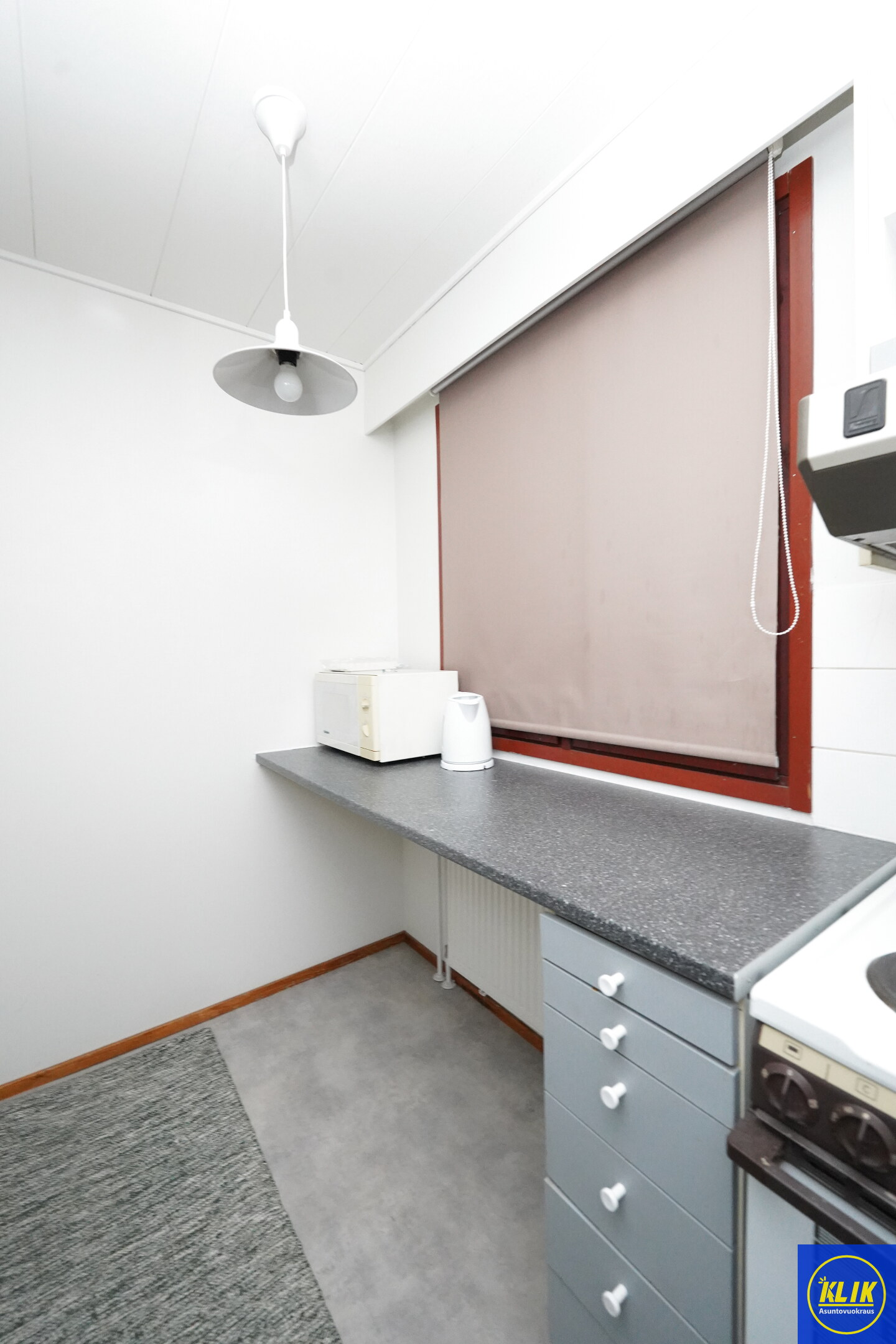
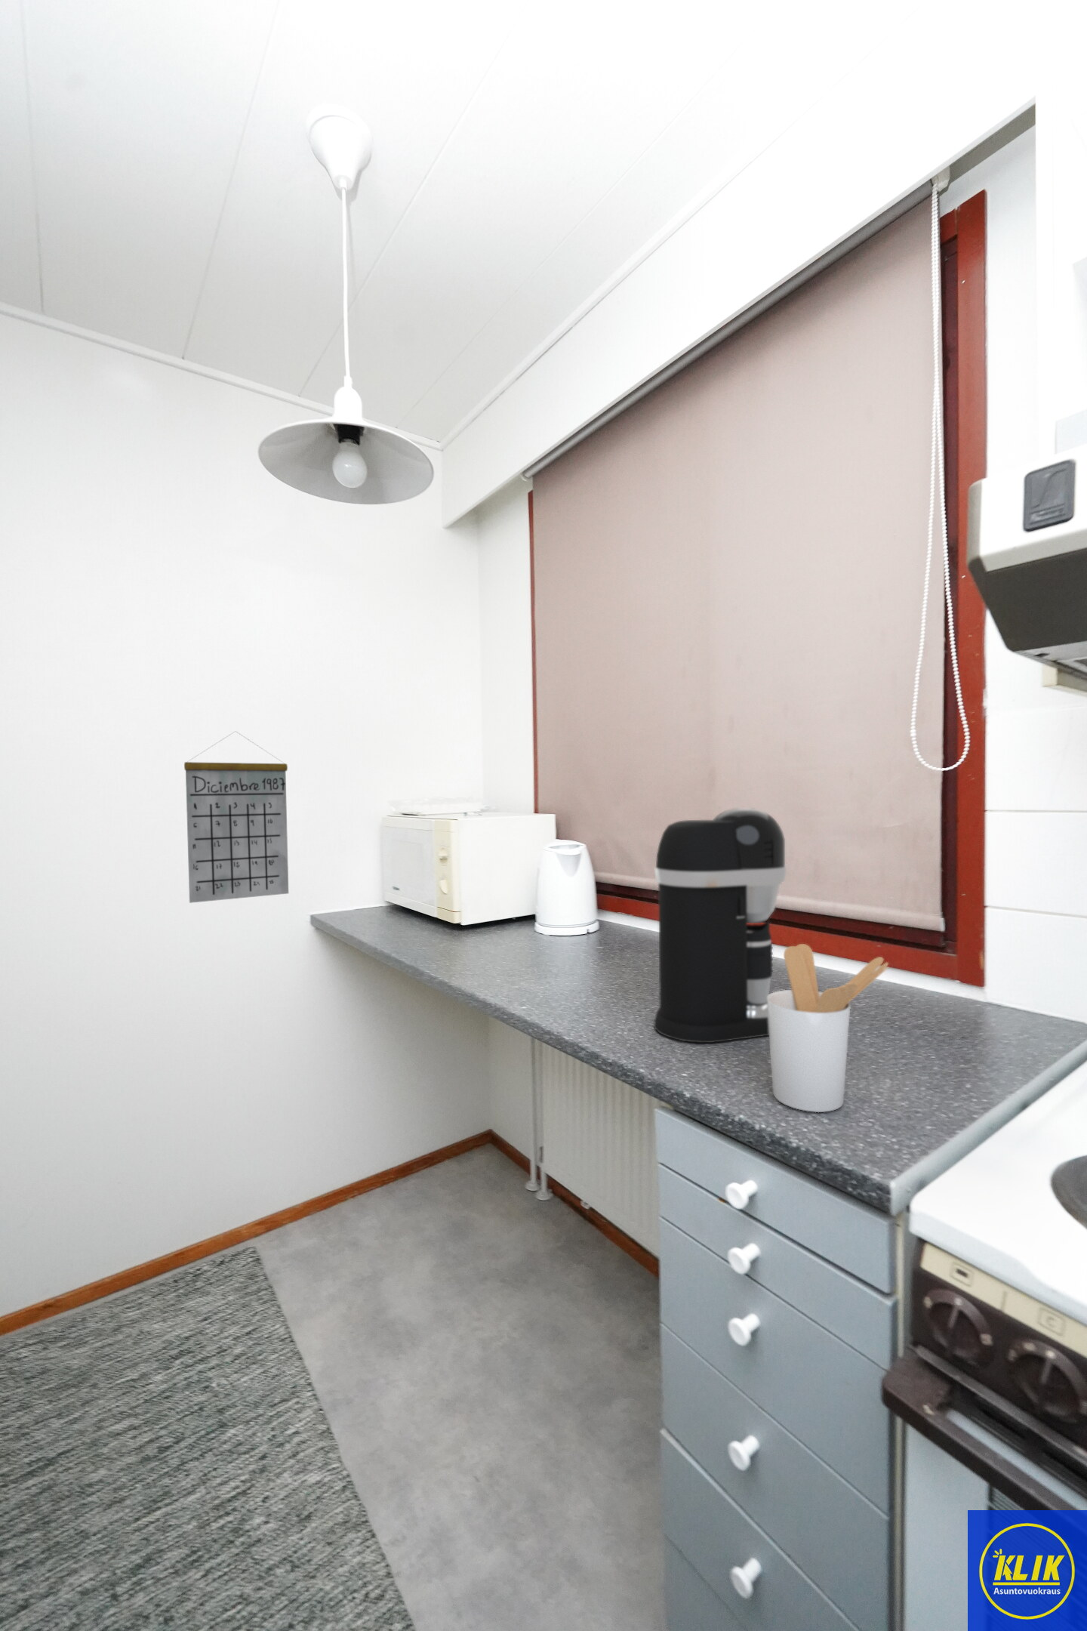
+ coffee maker (721, 916)
+ calendar (239, 814)
+ utensil holder (829, 1025)
